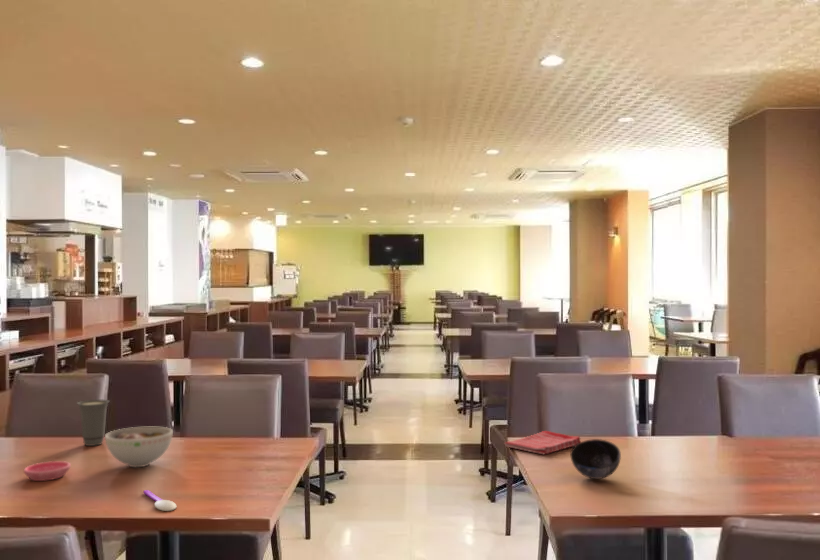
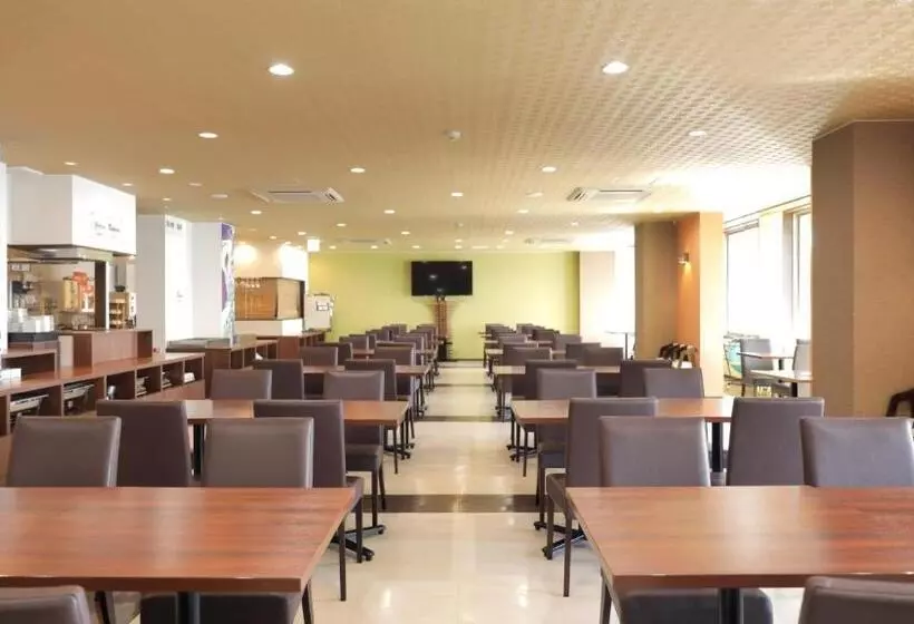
- saucer (47, 471)
- spoon (157, 499)
- bowl (139, 448)
- dish towel (543, 441)
- cup (93, 423)
- bowl (595, 460)
